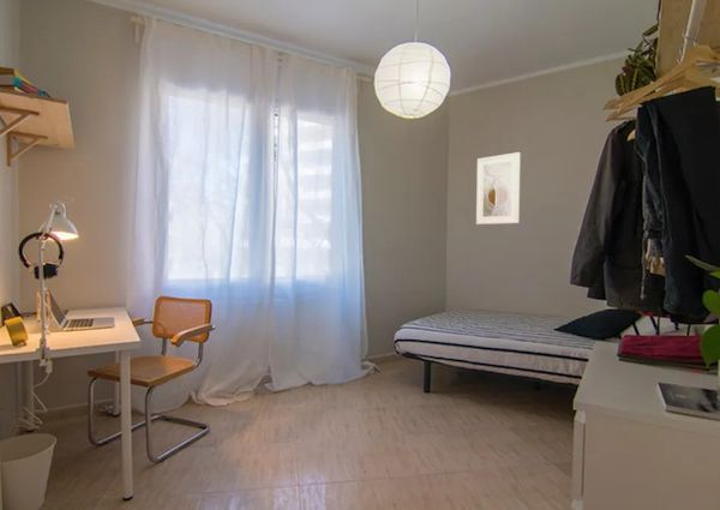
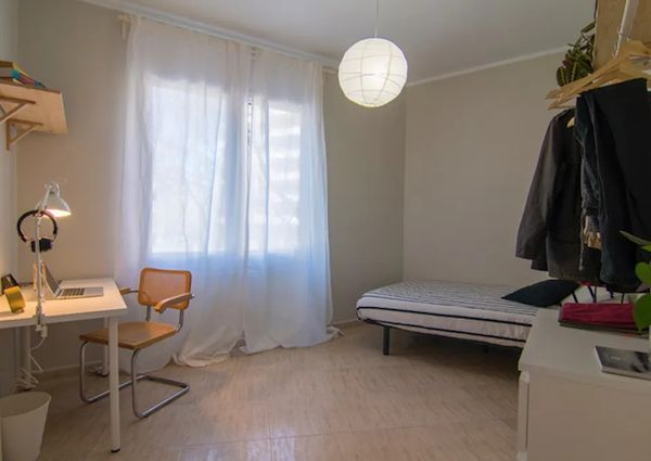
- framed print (497, 190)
